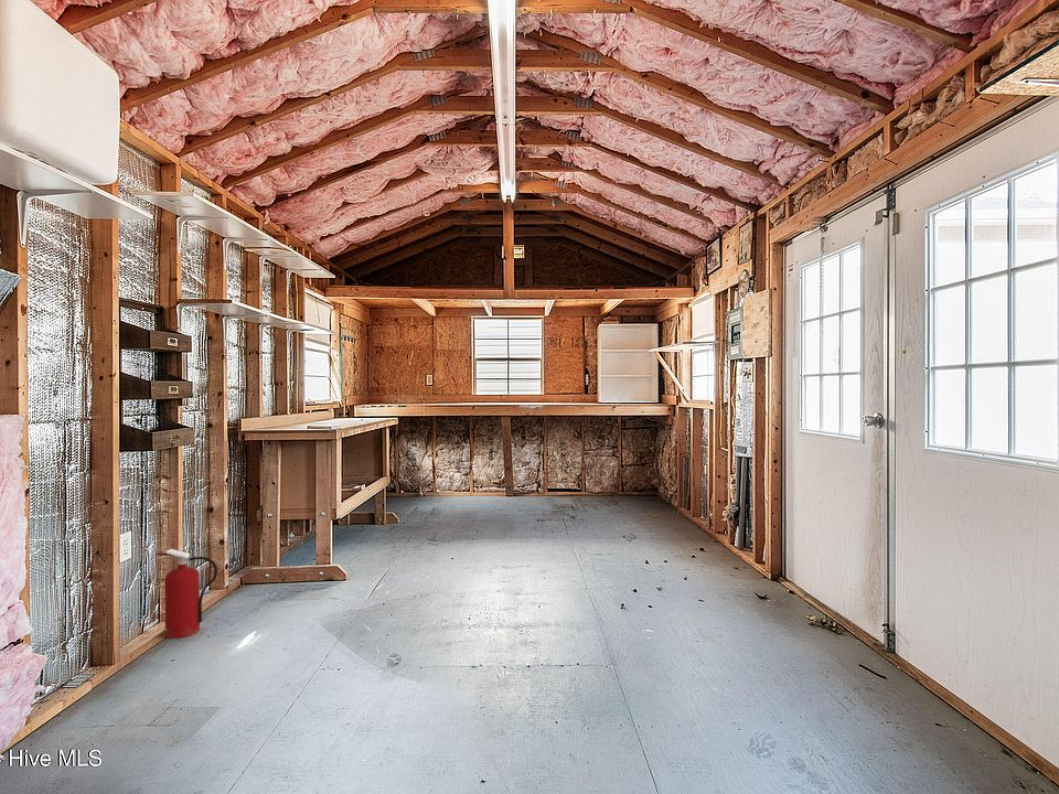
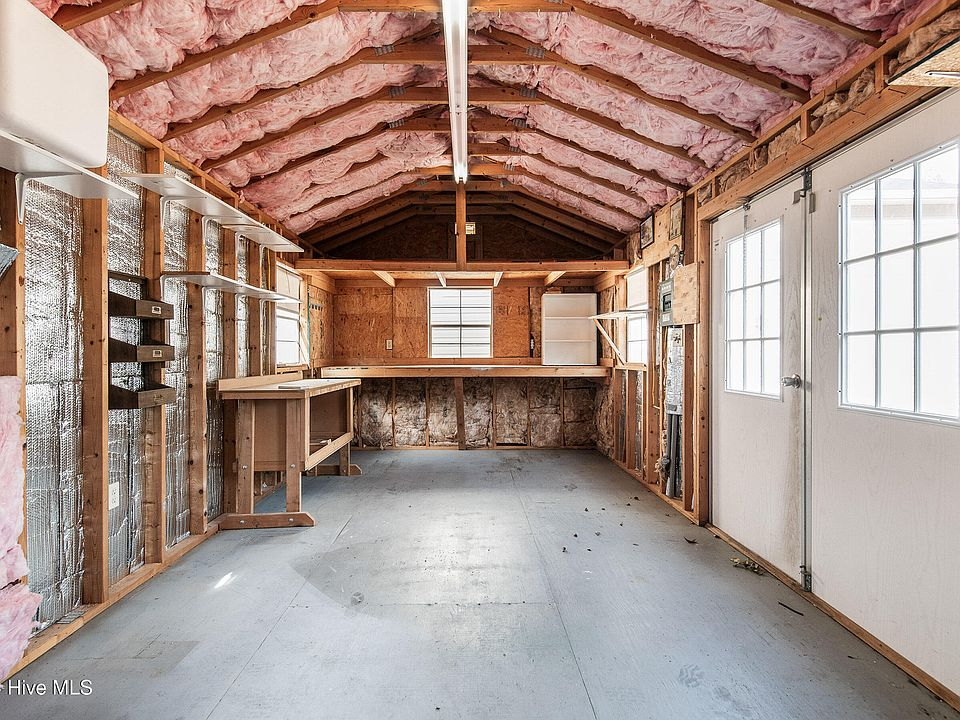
- fire extinguisher (189, 590)
